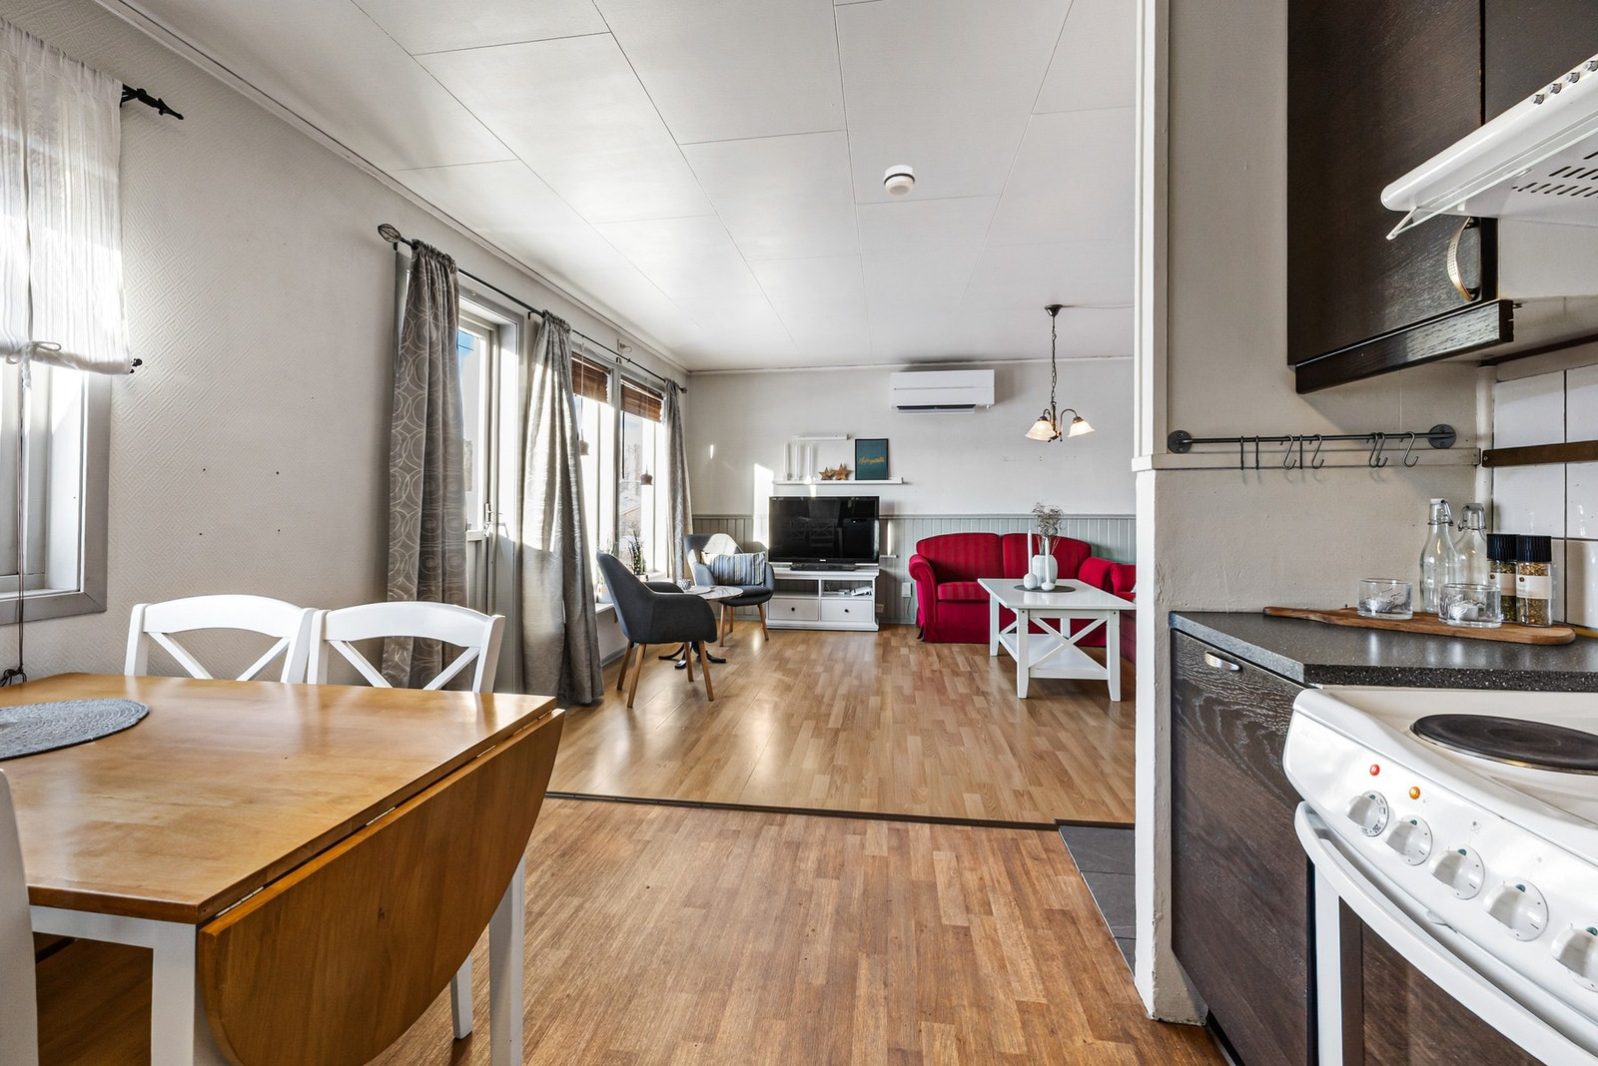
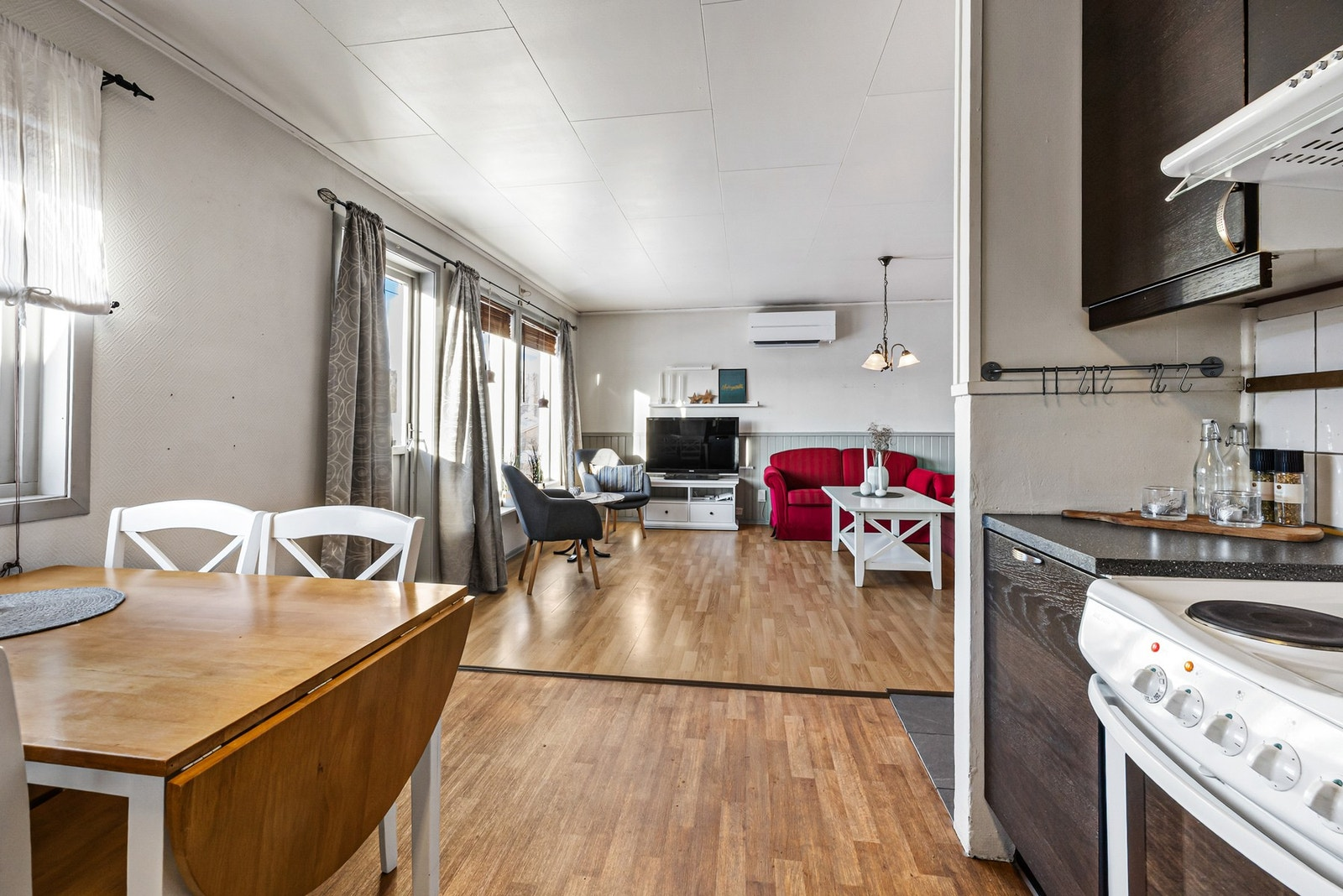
- smoke detector (898, 181)
